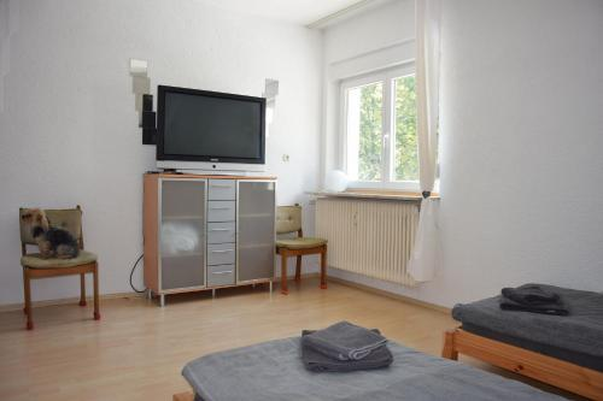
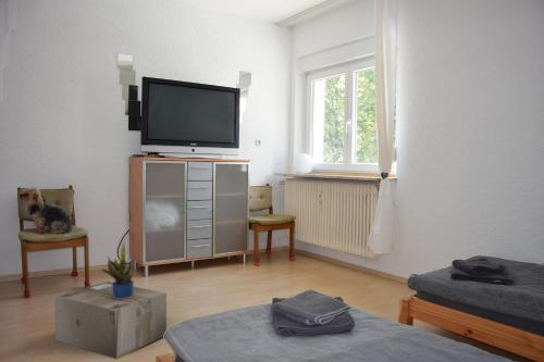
+ cardboard box (112, 315)
+ potted plant (120, 269)
